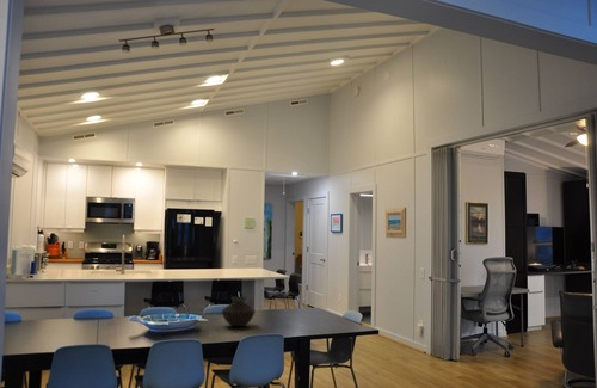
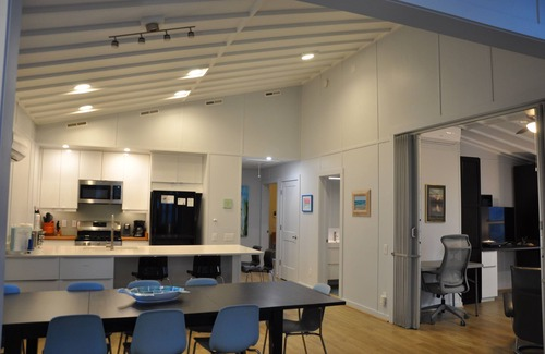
- vase (238, 312)
